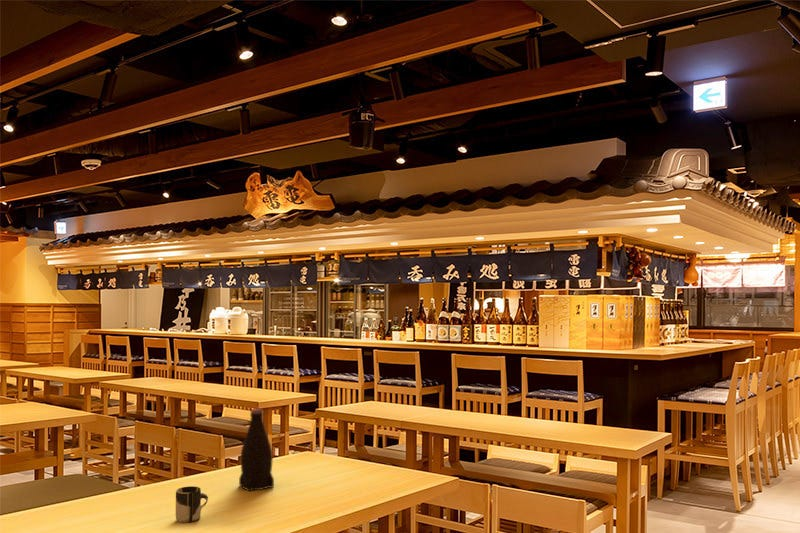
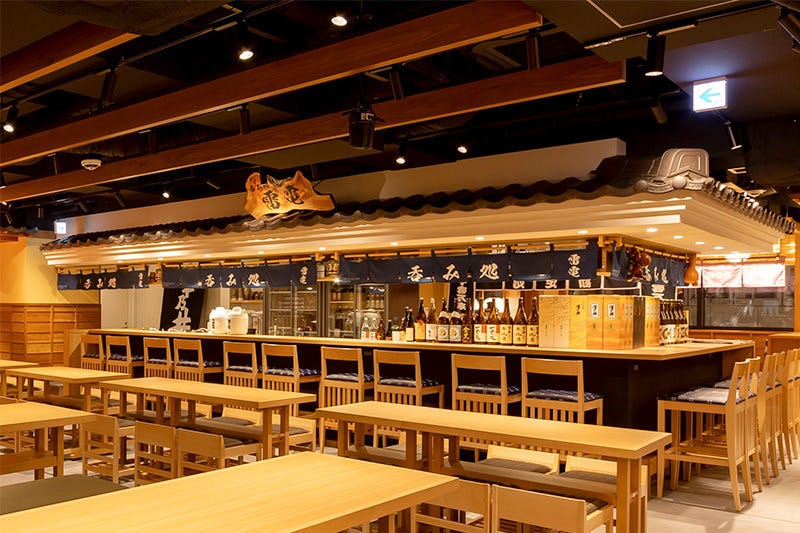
- cup (192, 503)
- bottle (256, 447)
